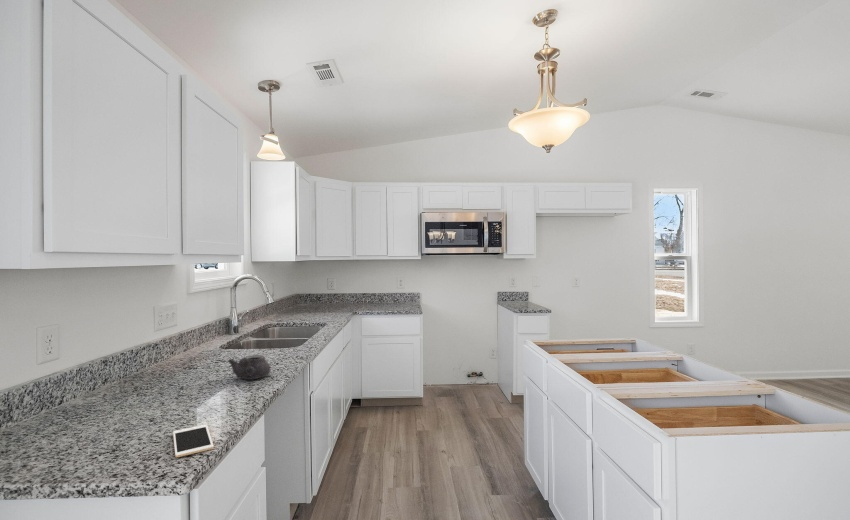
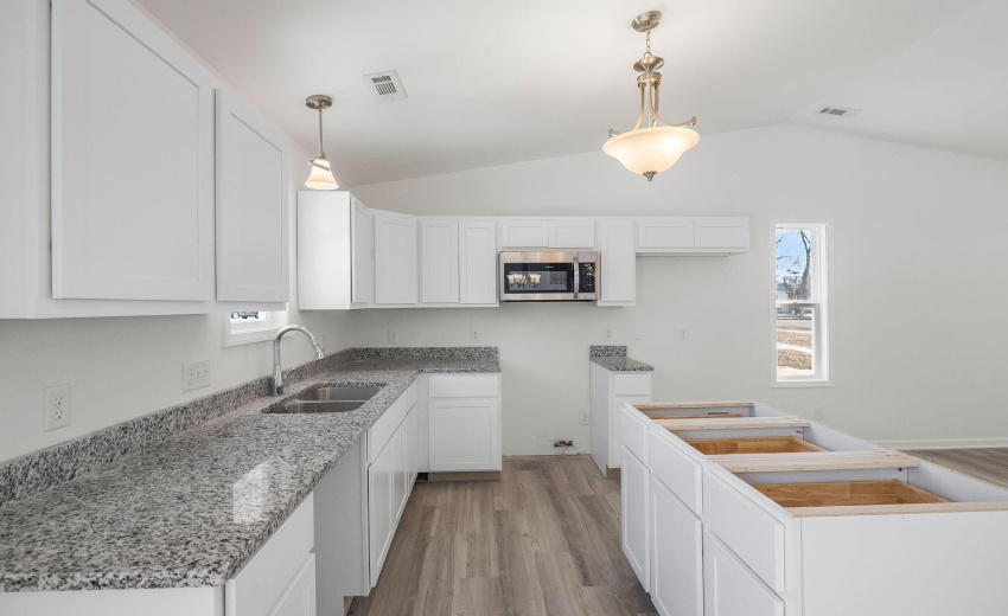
- cell phone (192, 439)
- teapot (248, 366)
